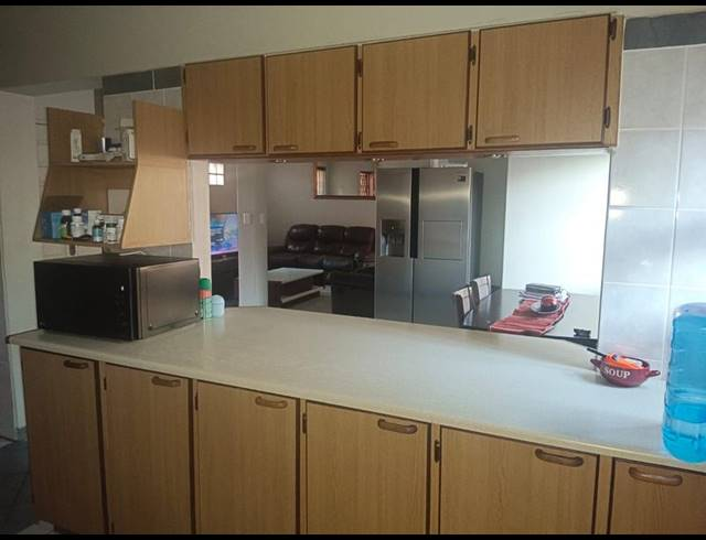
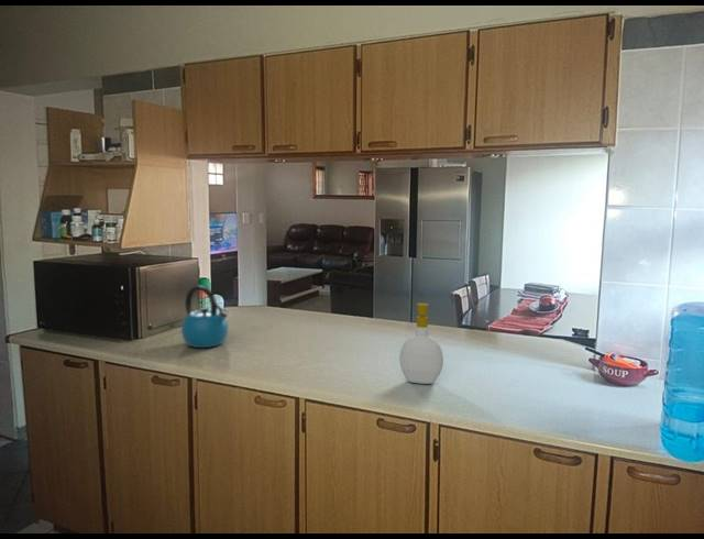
+ kettle (206, 316)
+ soap bottle (421, 342)
